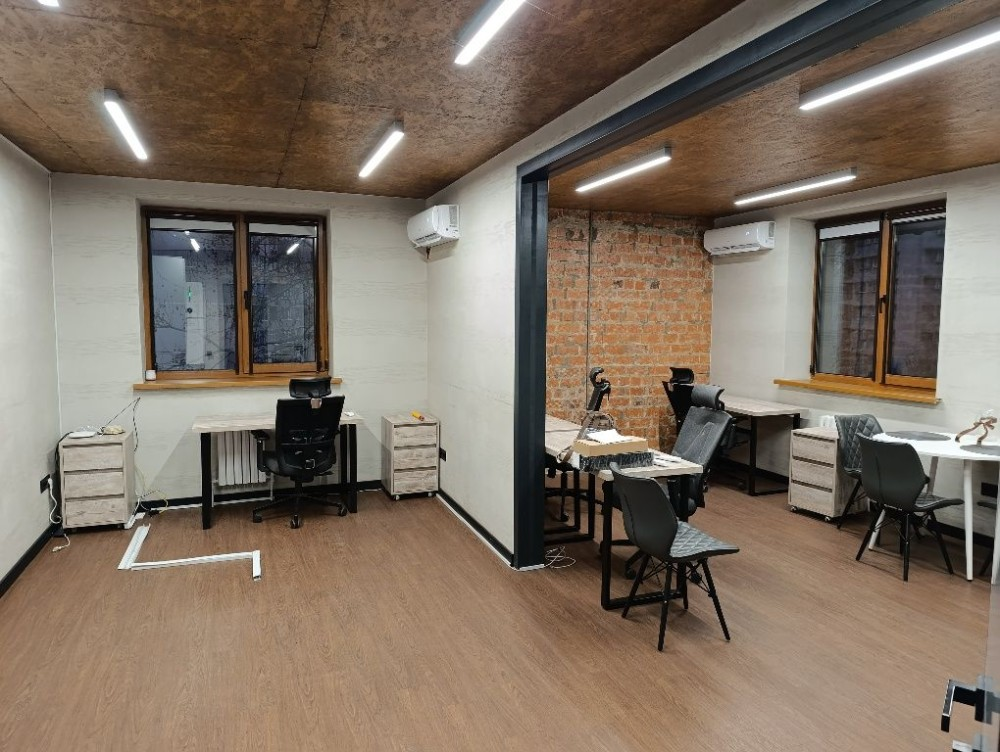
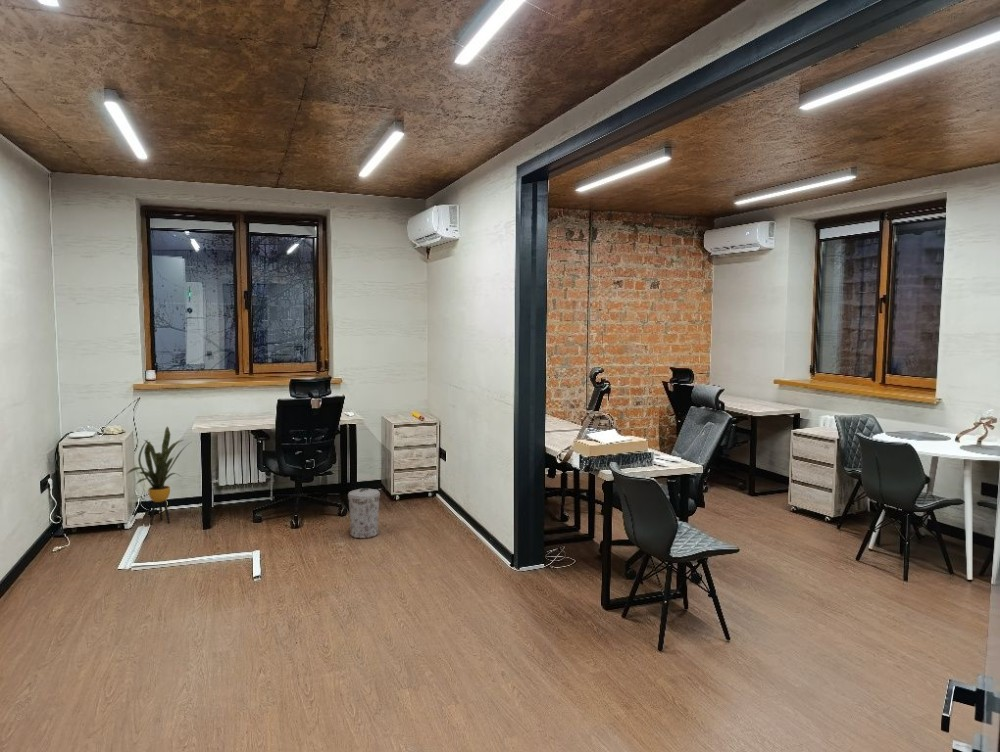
+ house plant (164, 476)
+ trash can (364, 511)
